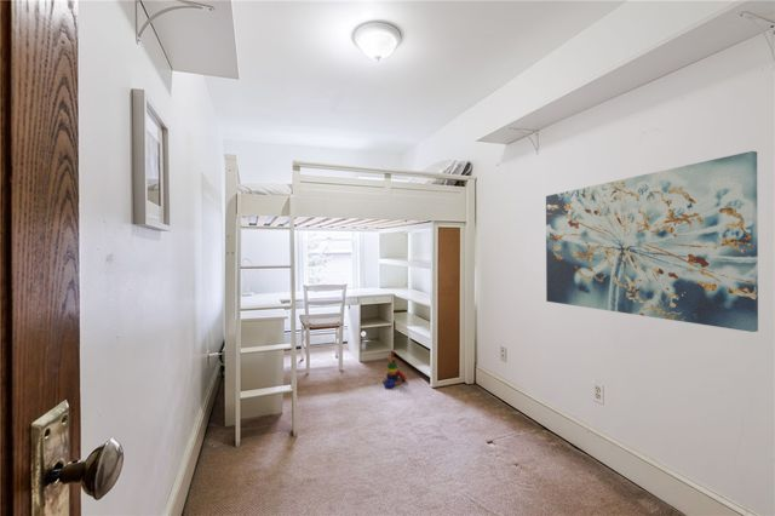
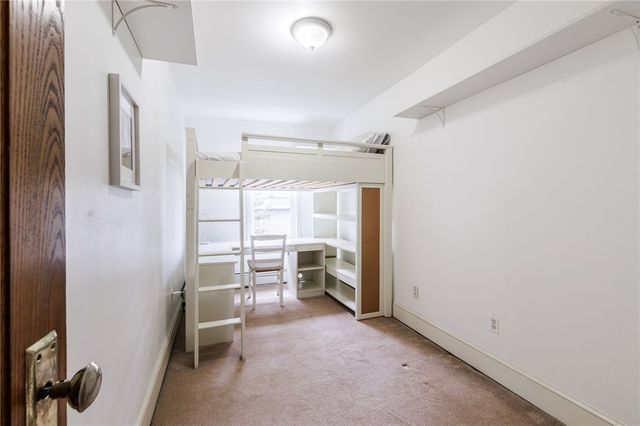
- wall art (624, 246)
- stacking toy (394, 367)
